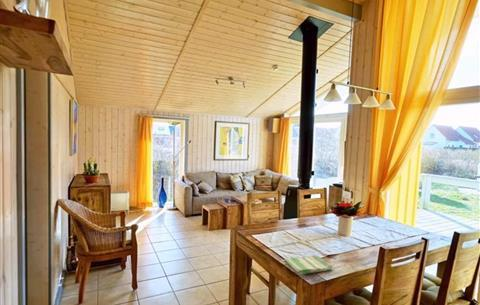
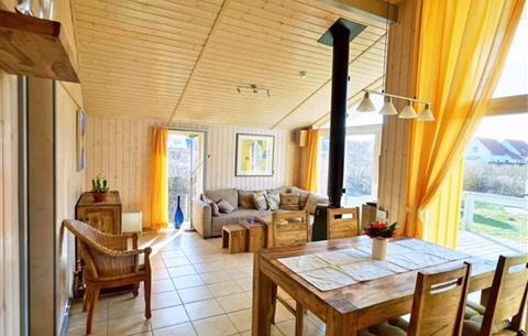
- dish towel (307, 263)
